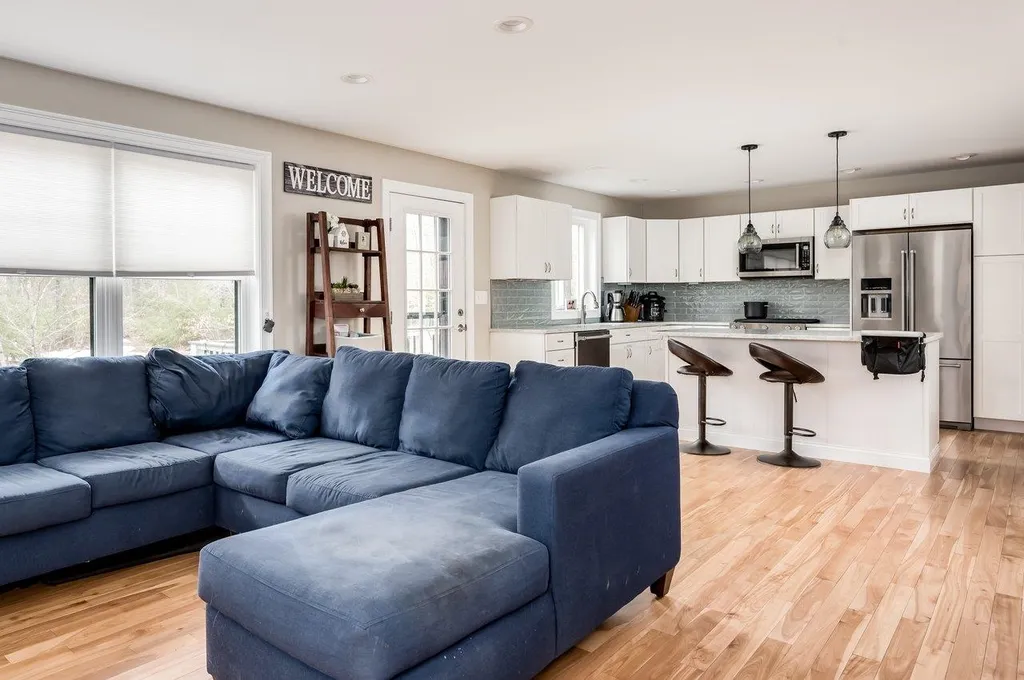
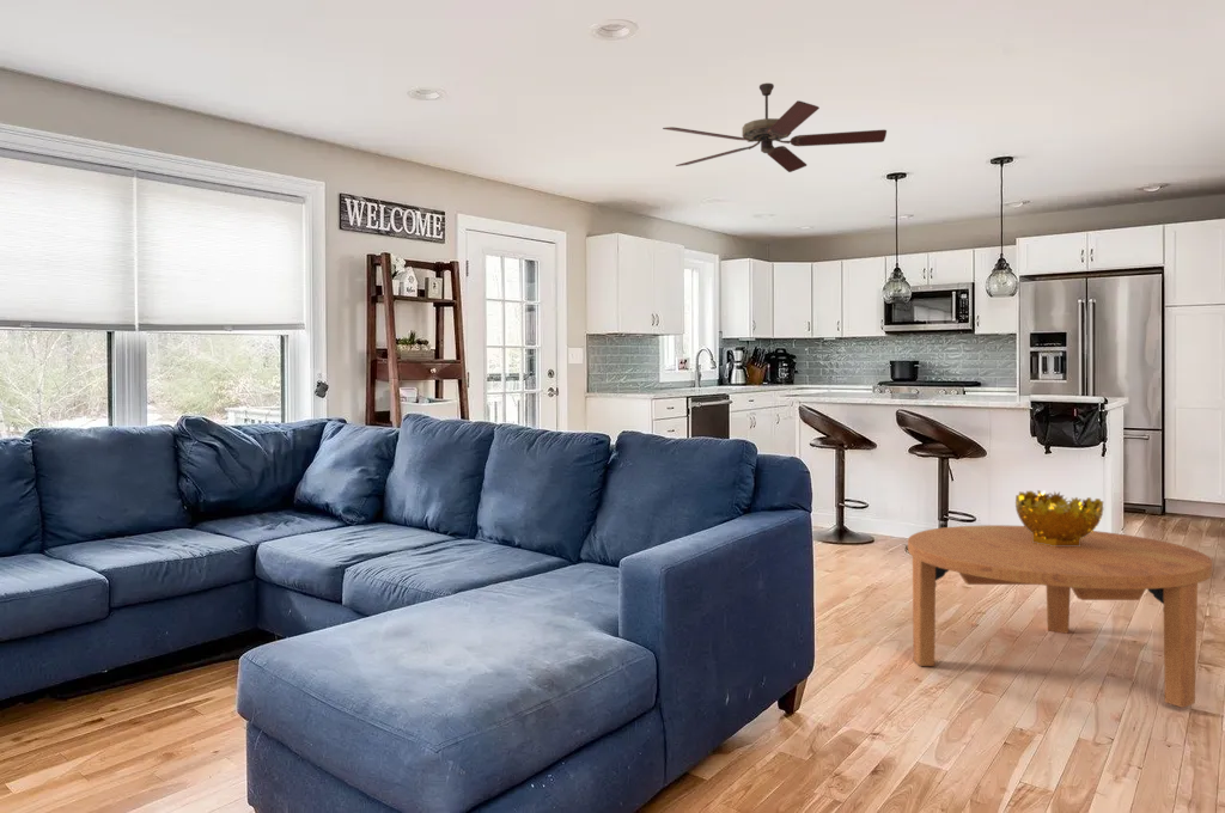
+ ceiling fan (774, 118)
+ decorative bowl (1058, 518)
+ coffee table (1048, 605)
